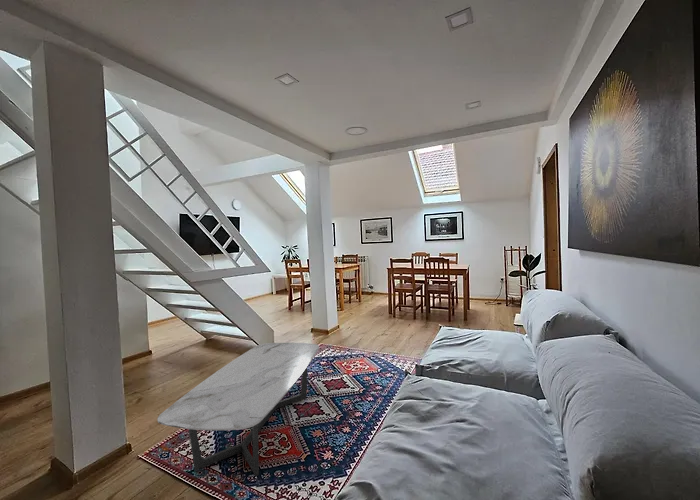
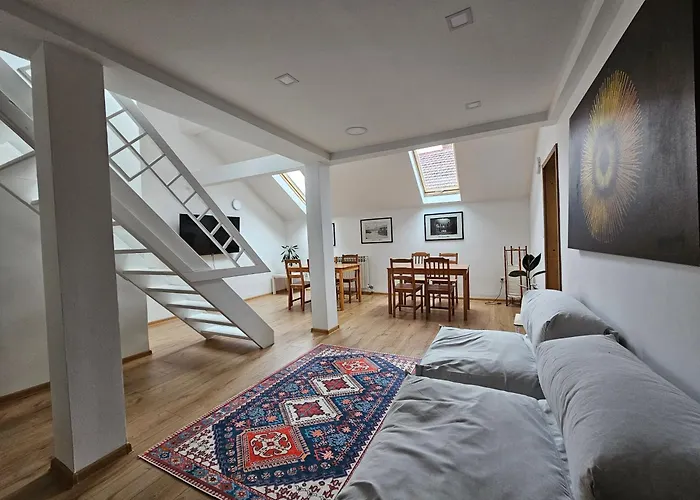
- coffee table (259, 400)
